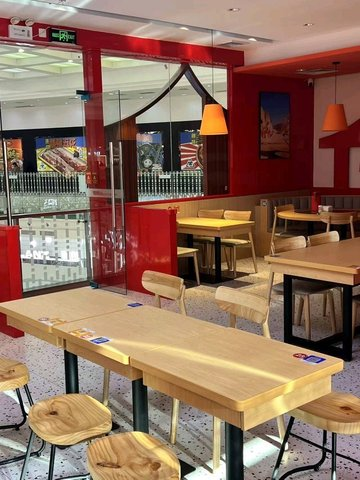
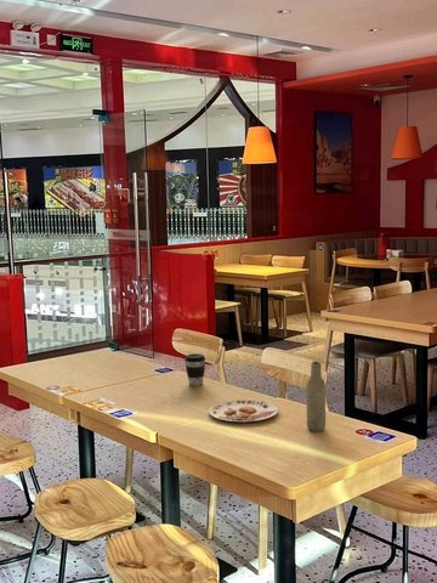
+ bottle (316, 395)
+ coffee cup (195, 369)
+ plate (243, 411)
